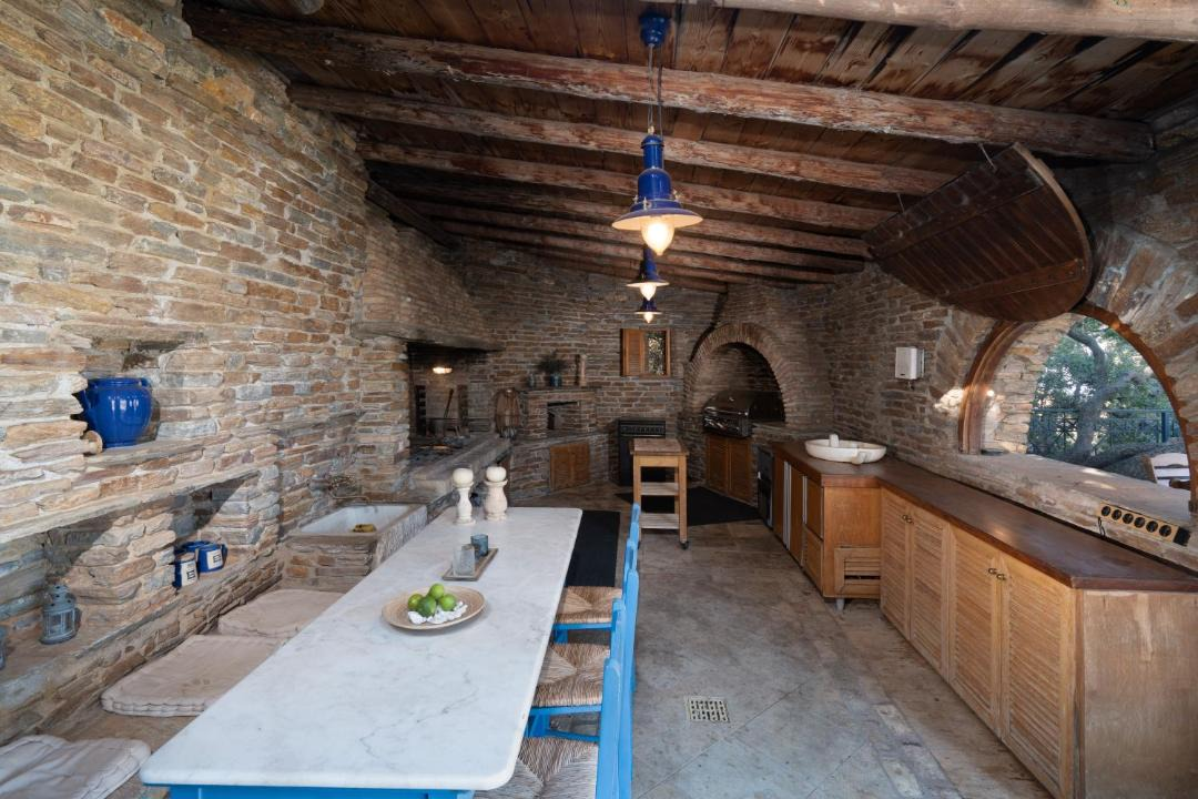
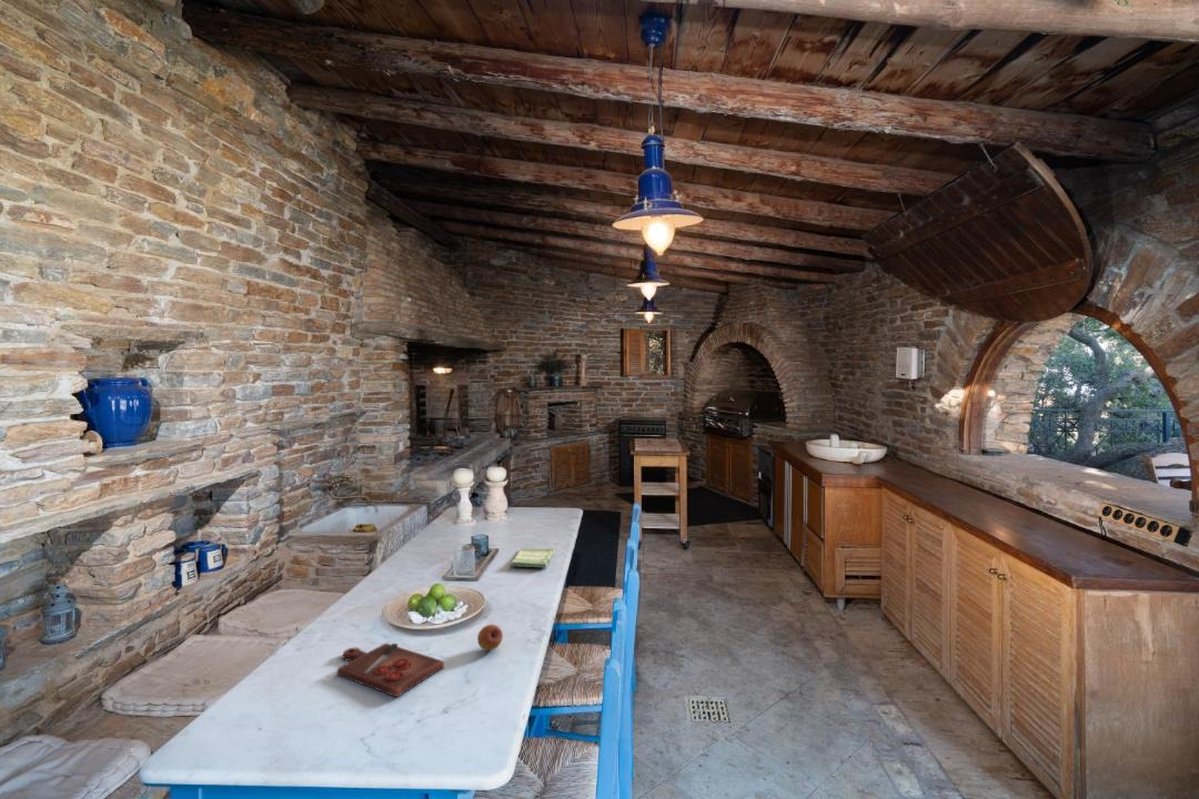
+ fruit (490, 637)
+ cutting board (385, 666)
+ dish towel (533, 556)
